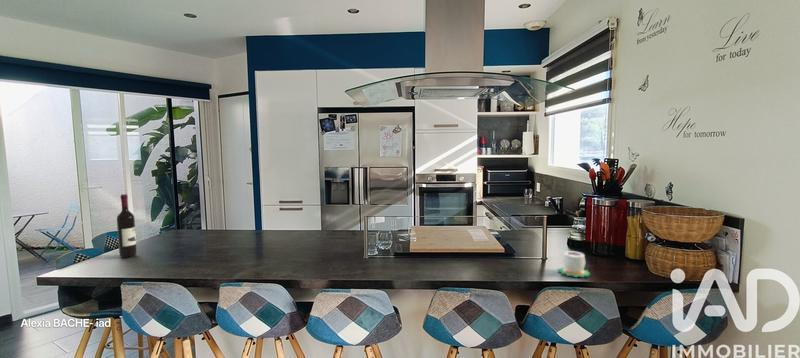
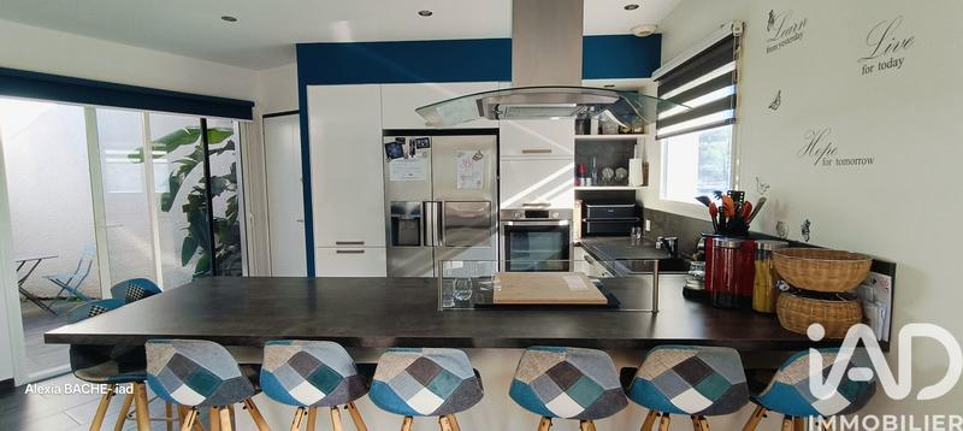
- mug (573, 262)
- wine bottle (126, 225)
